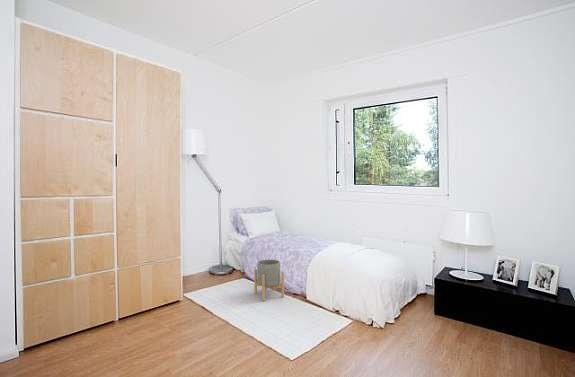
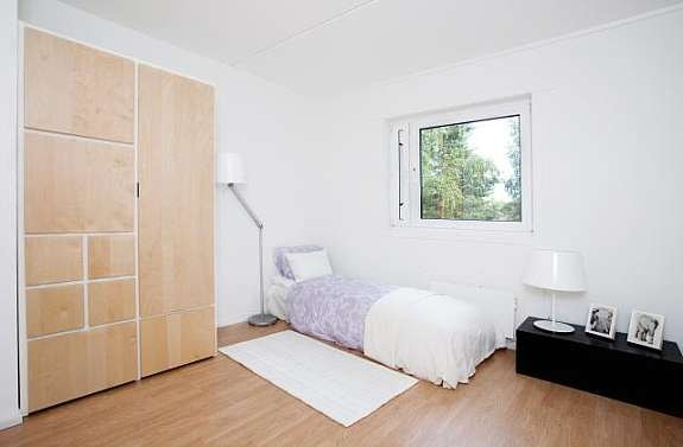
- planter (268, 278)
